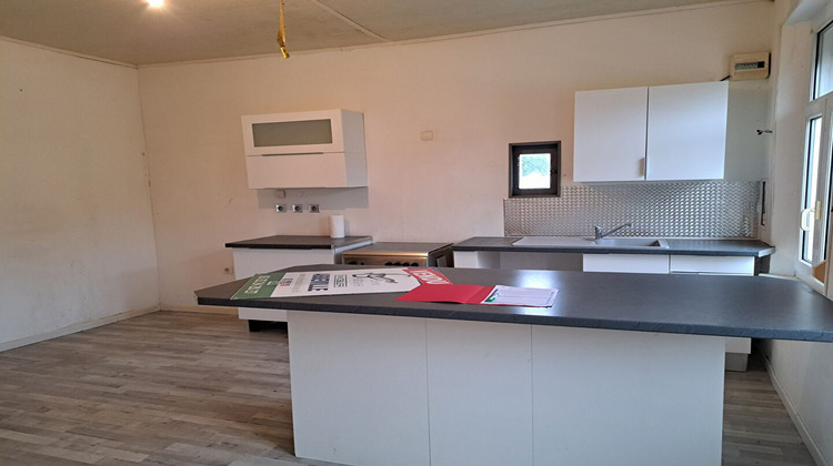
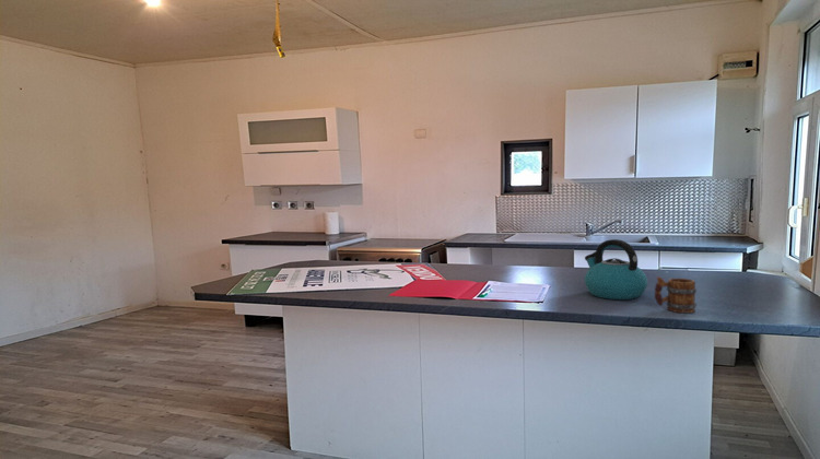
+ mug (675, 293)
+ kettle (611, 266)
